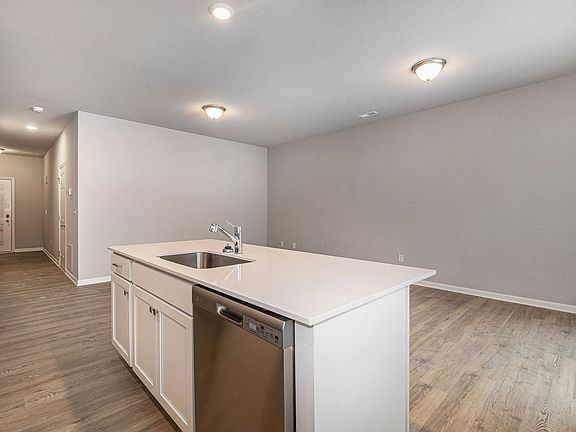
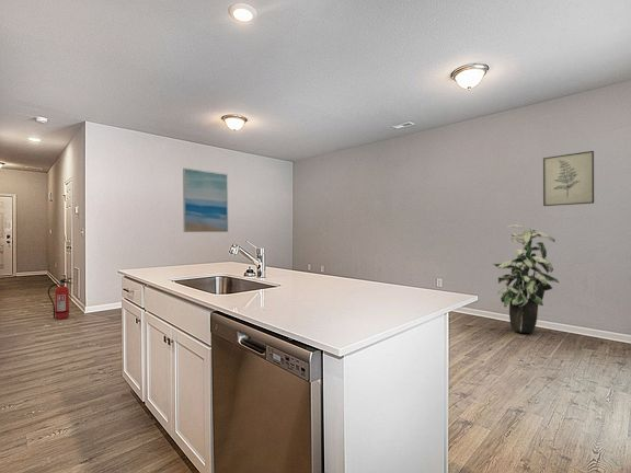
+ fire extinguisher (60, 298)
+ indoor plant (523, 277)
+ wall art (206, 201)
+ wall art (567, 180)
